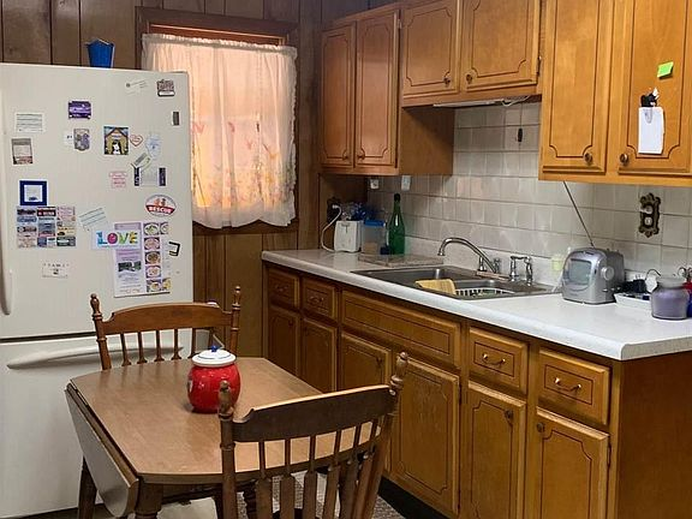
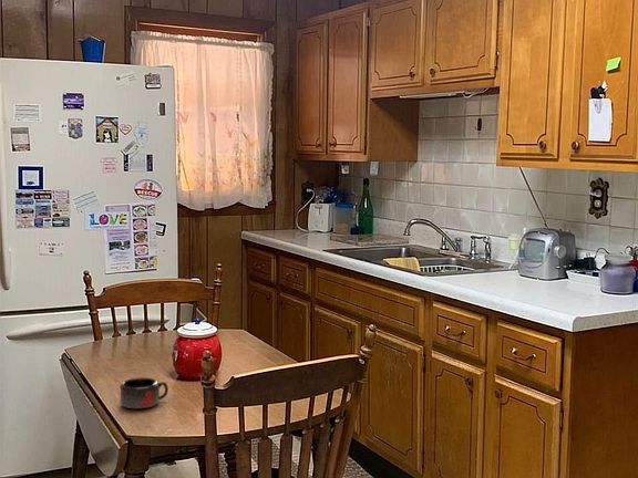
+ mug (144, 392)
